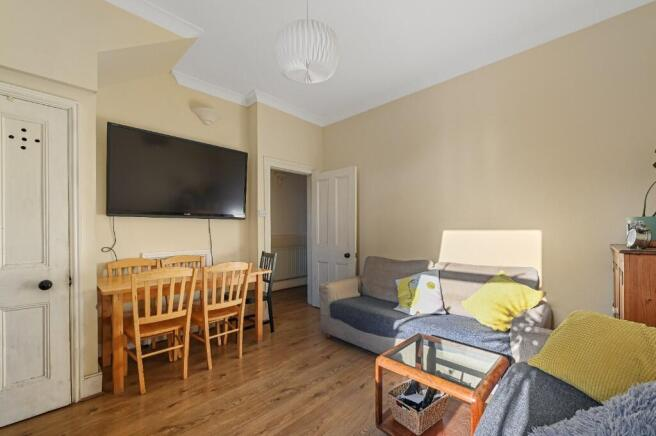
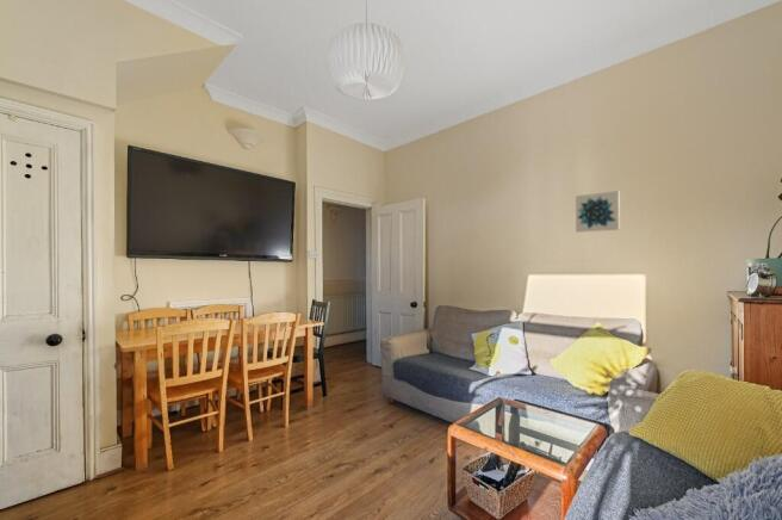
+ wall art (596, 212)
